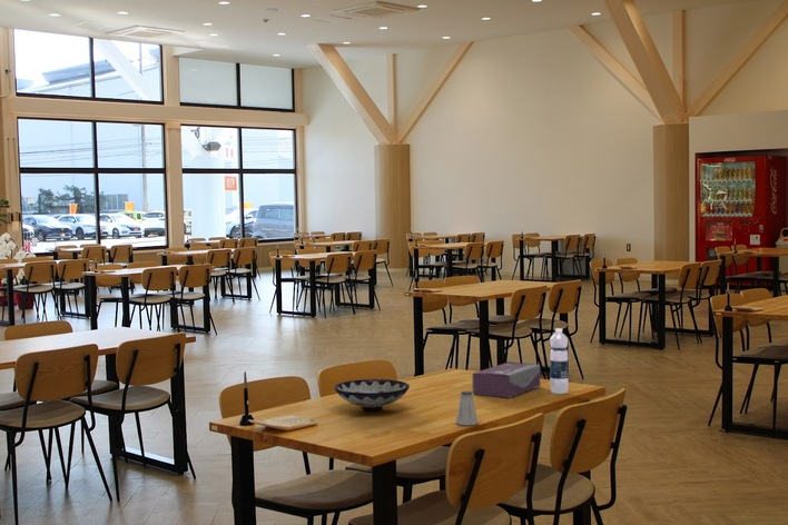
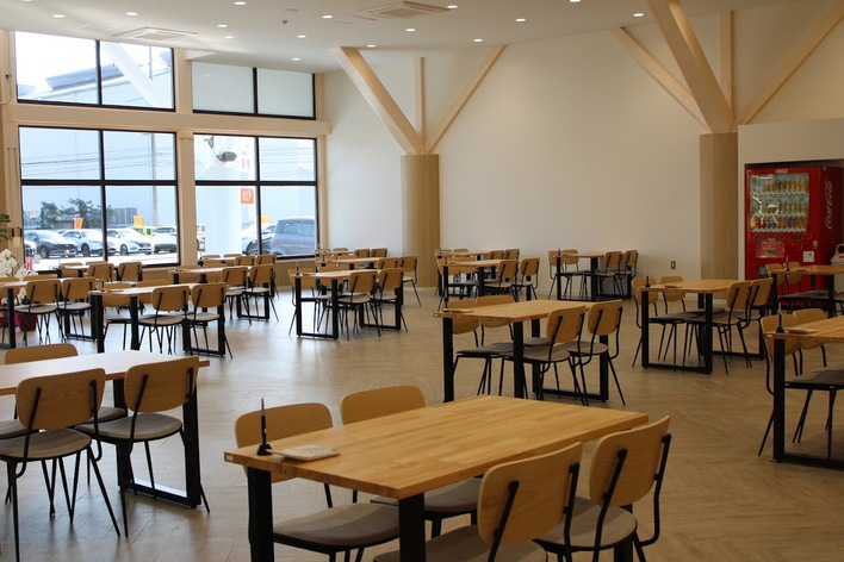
- bowl (372, 397)
- water bottle (559, 360)
- tissue box (506, 378)
- saltshaker (466, 407)
